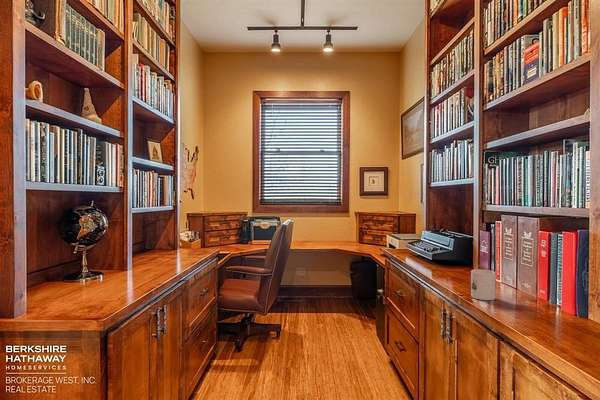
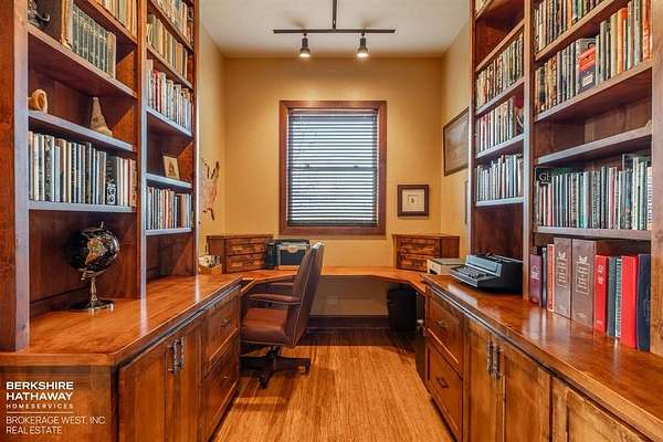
- mug (480, 283)
